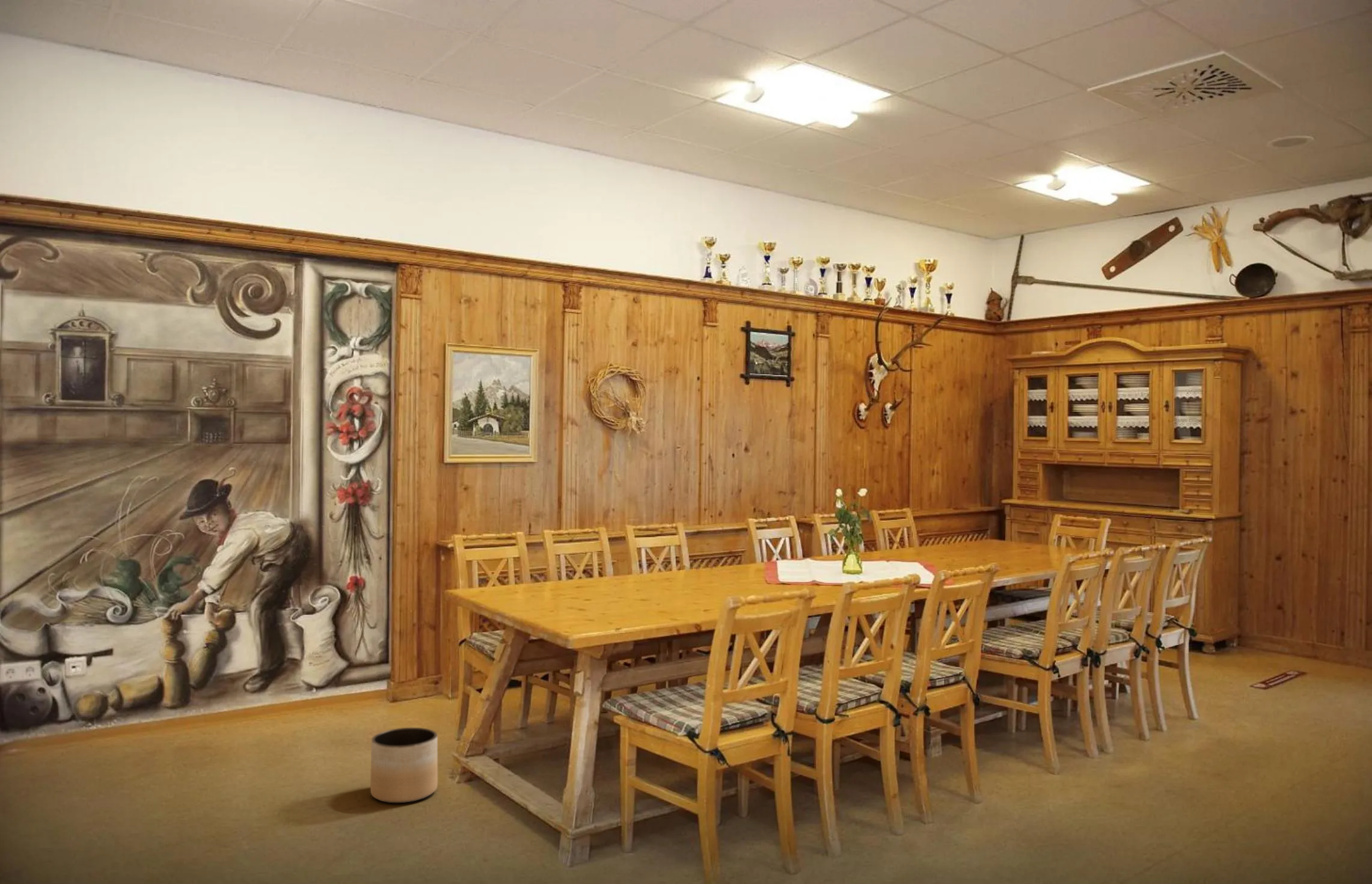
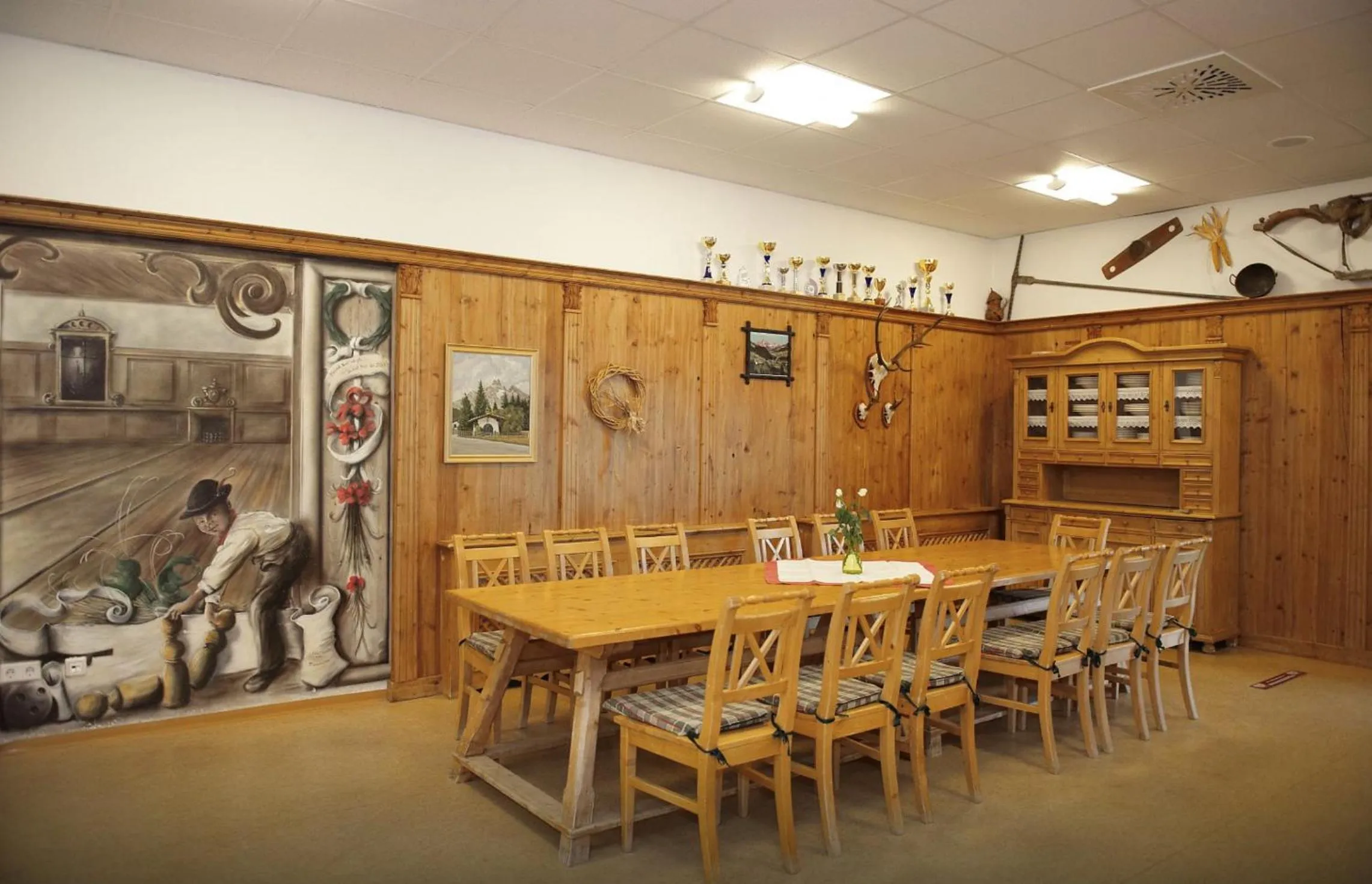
- planter (404, 764)
